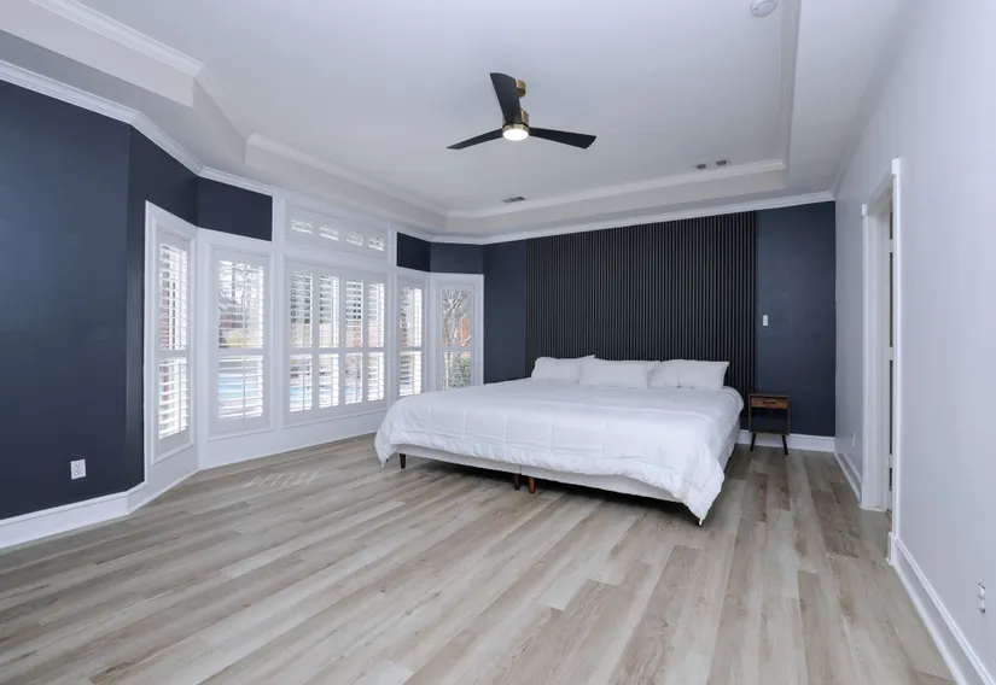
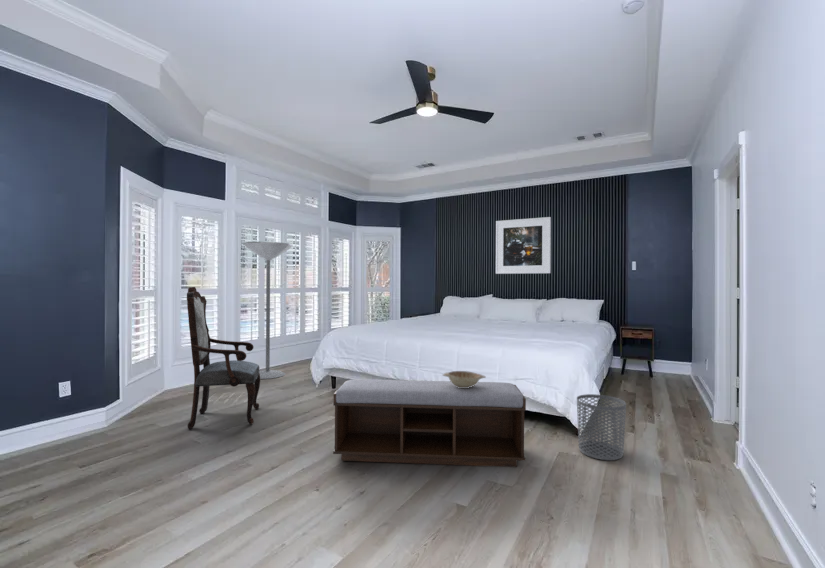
+ waste bin (600, 426)
+ decorative bowl (463, 380)
+ floor lamp (268, 309)
+ bench (428, 419)
+ armchair (226, 352)
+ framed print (522, 246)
